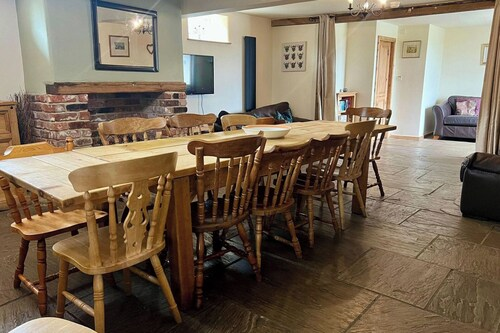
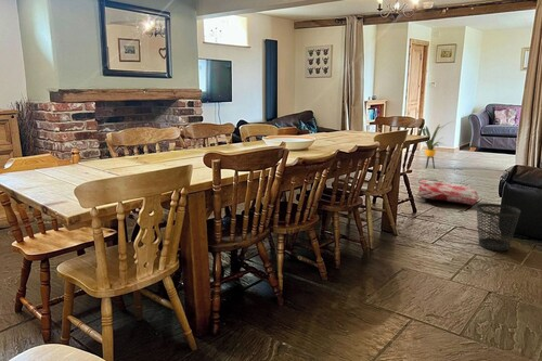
+ house plant (431, 144)
+ wastebasket (495, 227)
+ bag (447, 191)
